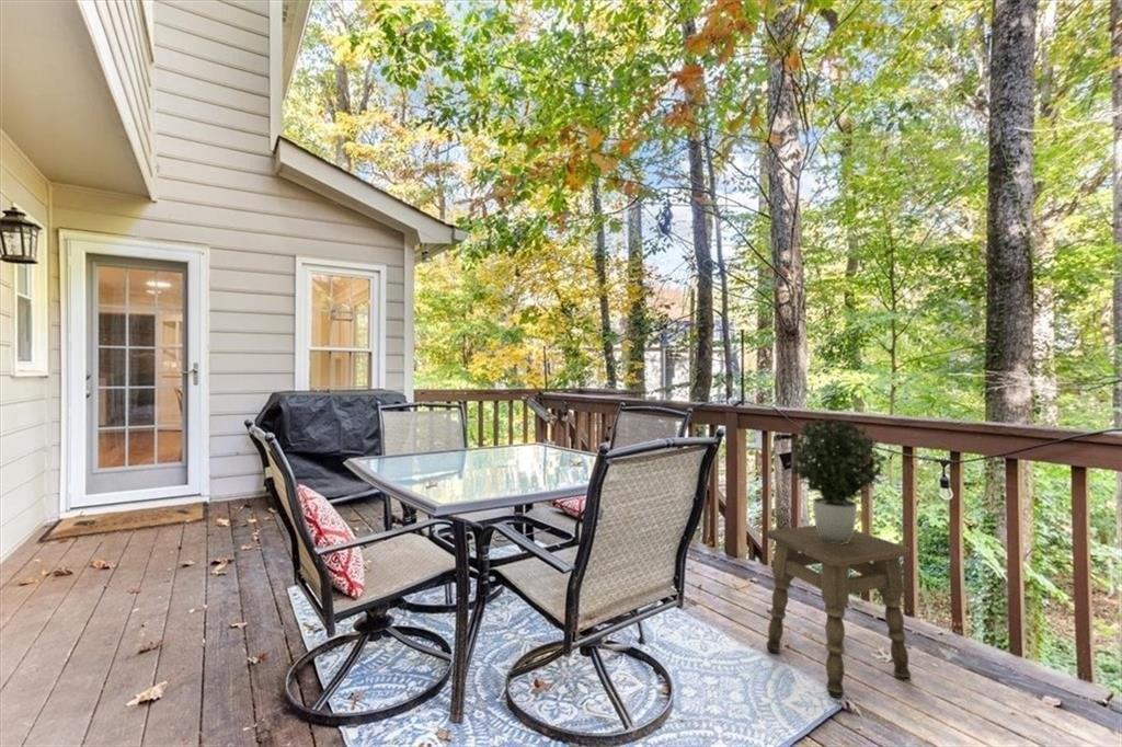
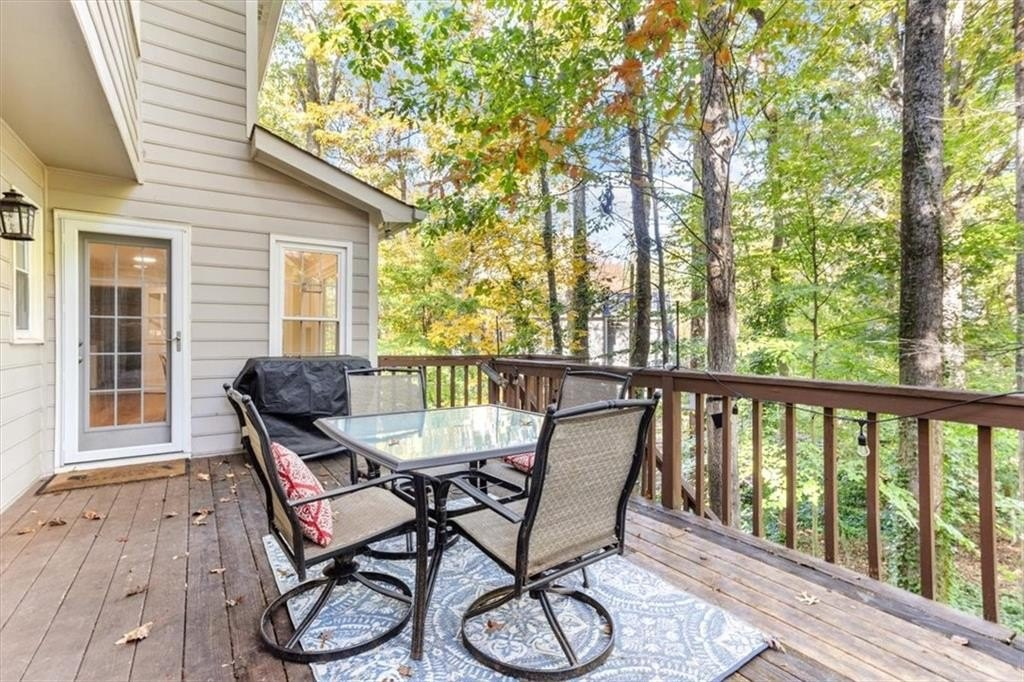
- potted plant (833, 478)
- side table (834, 601)
